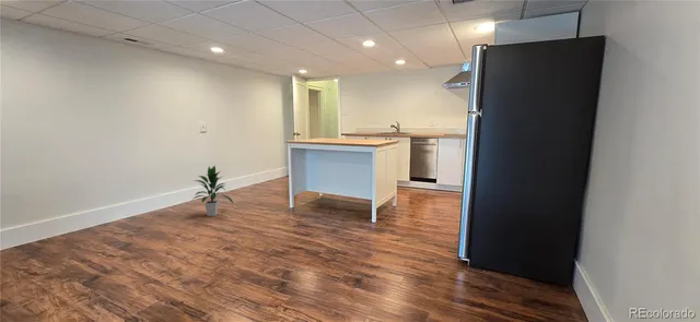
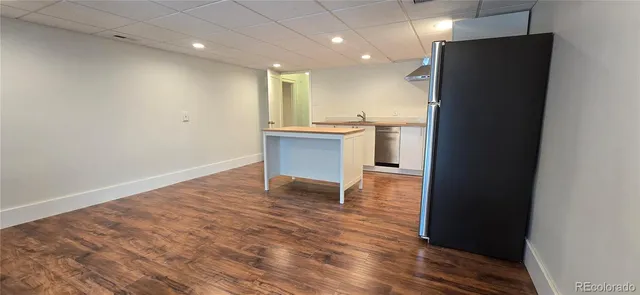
- indoor plant (211, 191)
